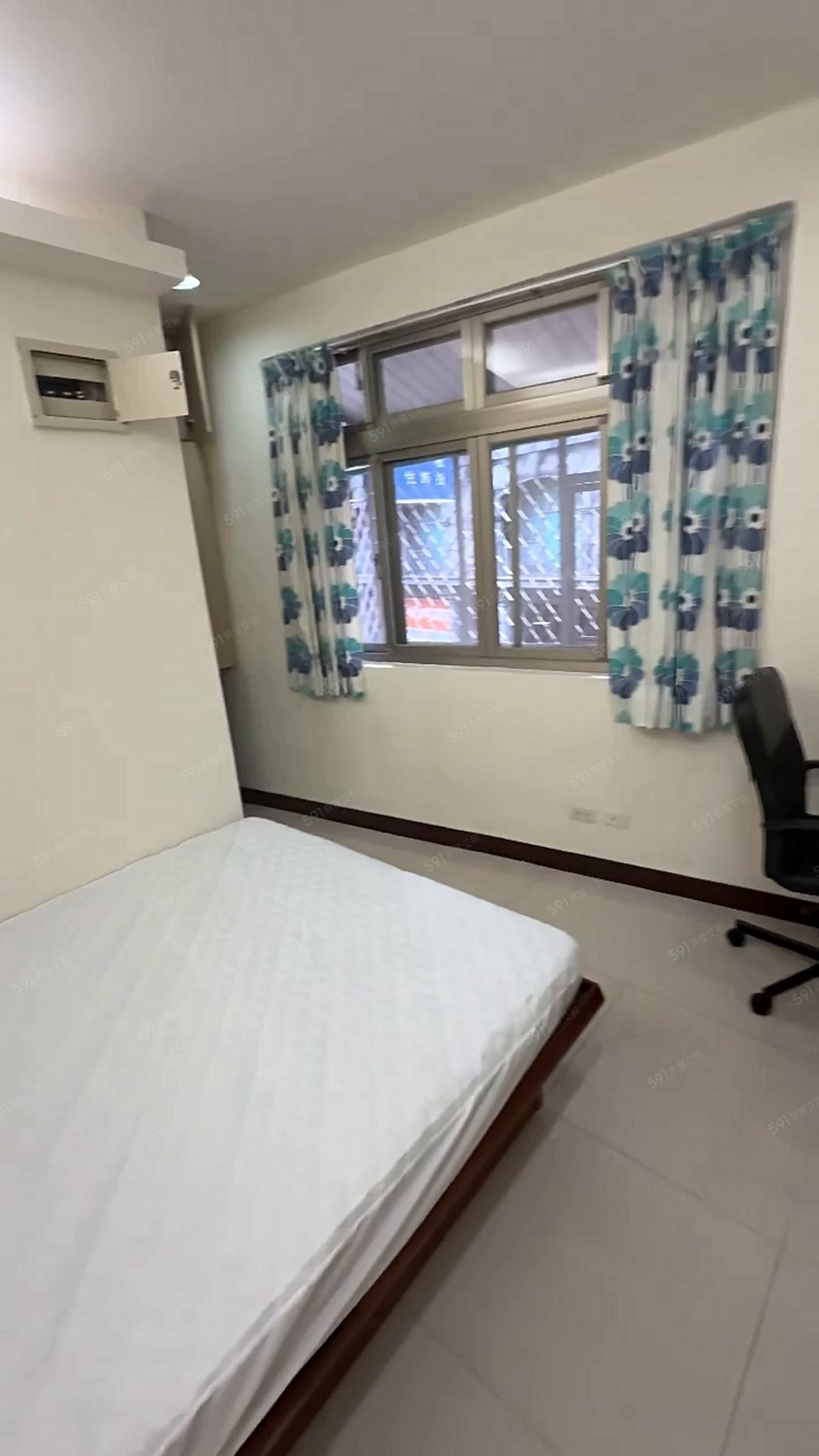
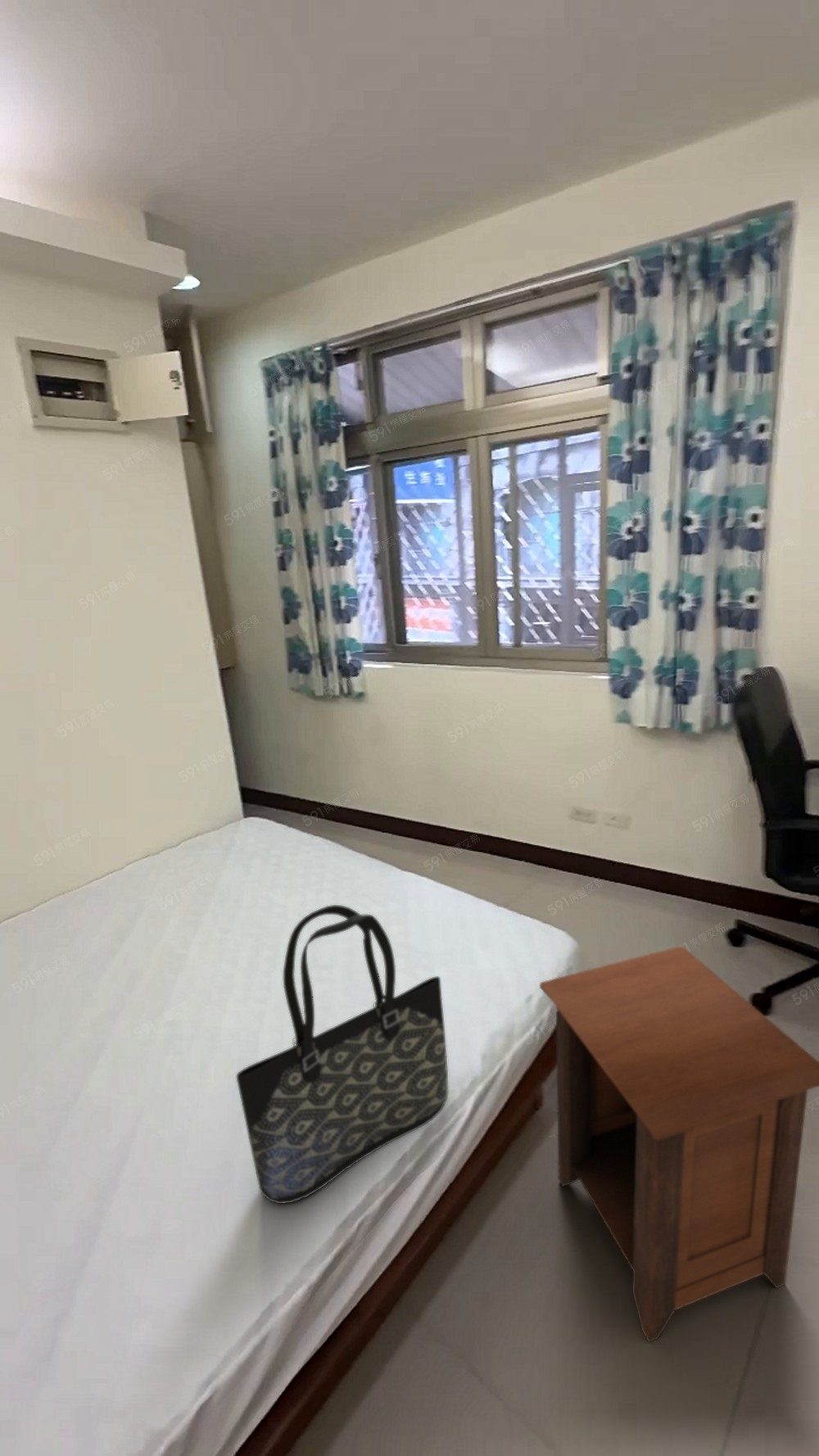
+ tote bag (346, 1033)
+ nightstand (666, 1131)
